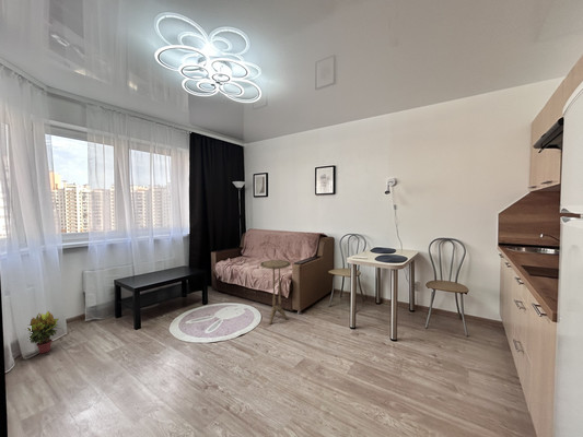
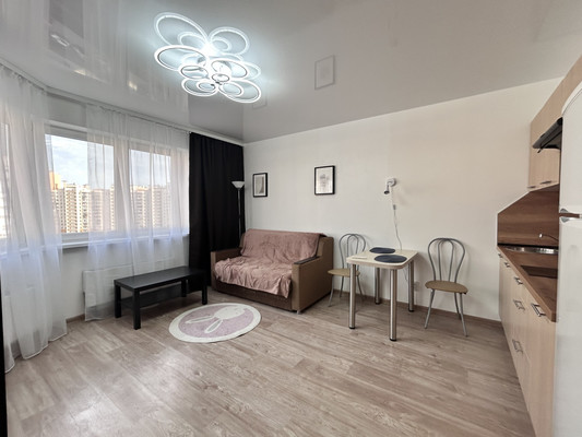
- potted plant (44, 331)
- side table (273, 291)
